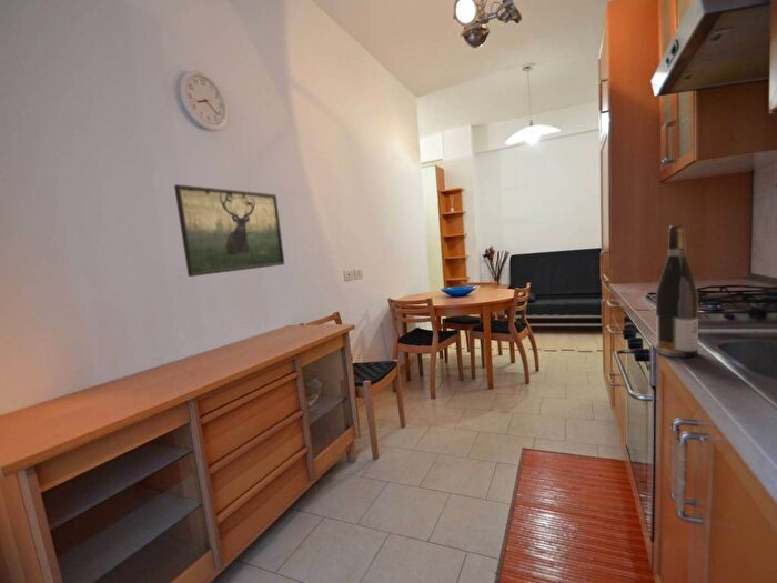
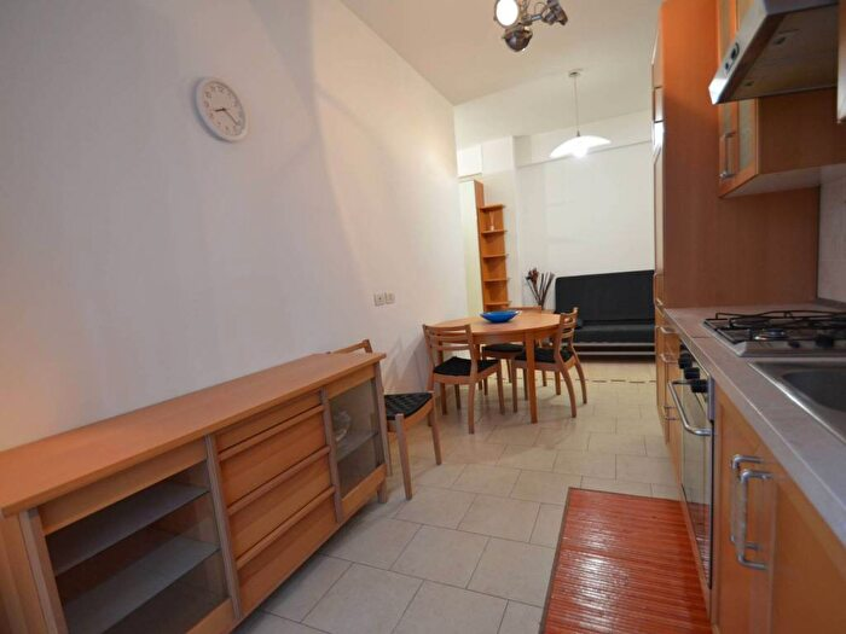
- wine bottle (676, 290)
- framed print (236, 230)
